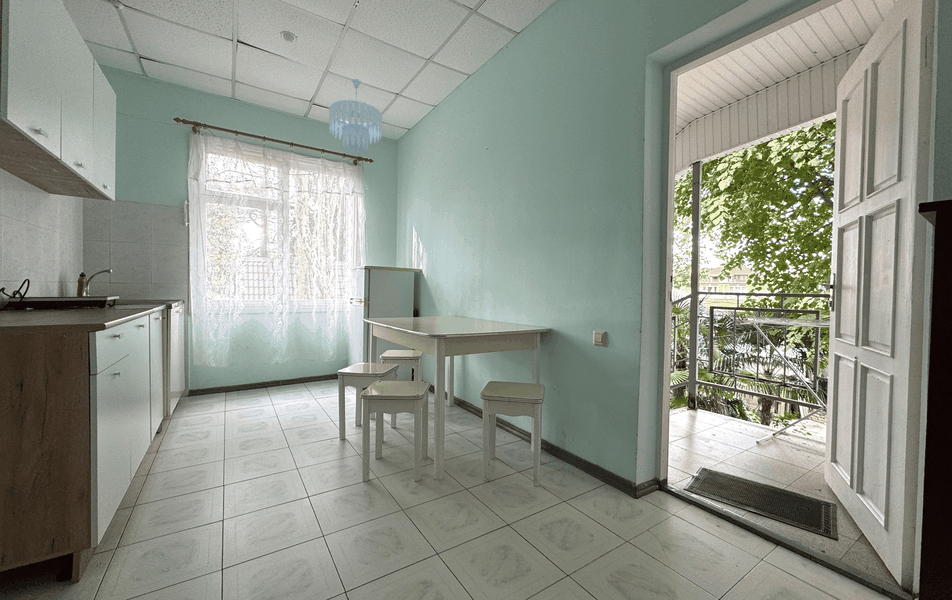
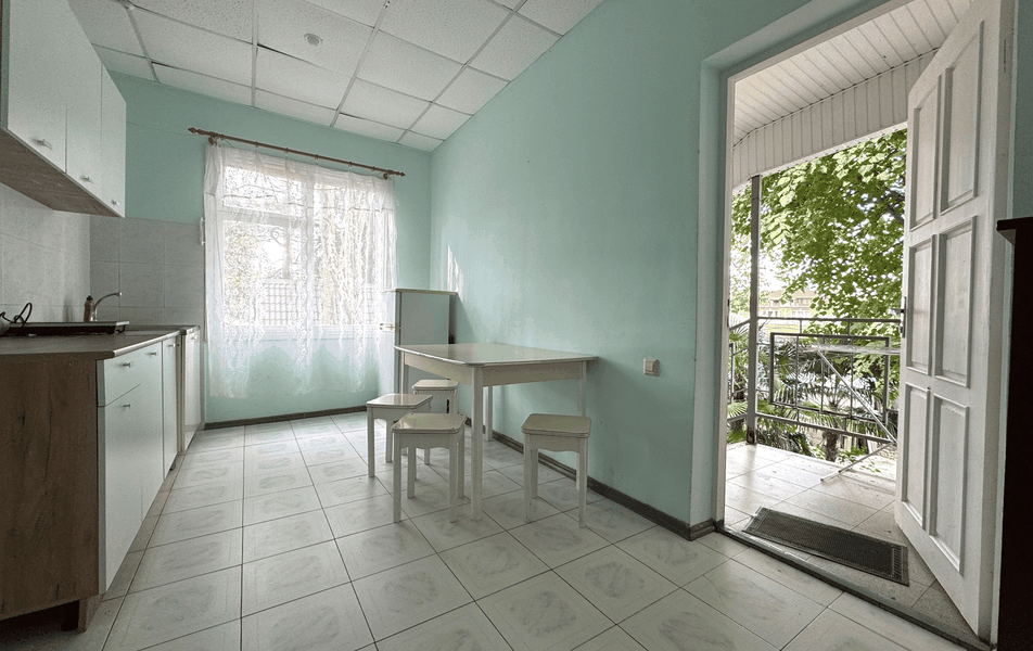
- ceiling light fixture (356, 116)
